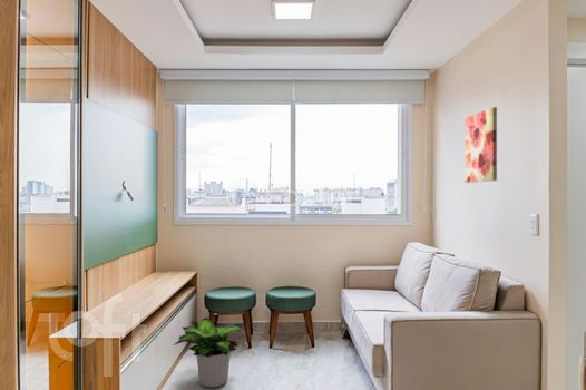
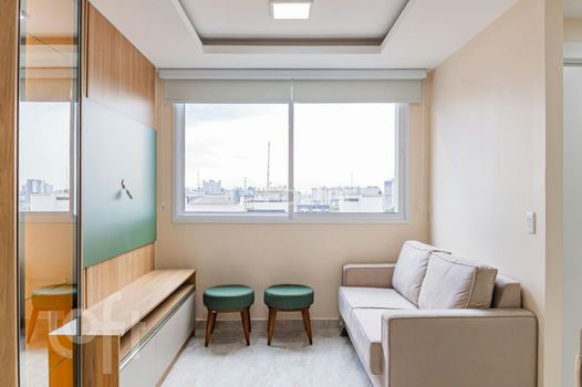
- wall art (479, 147)
- potted plant (211, 352)
